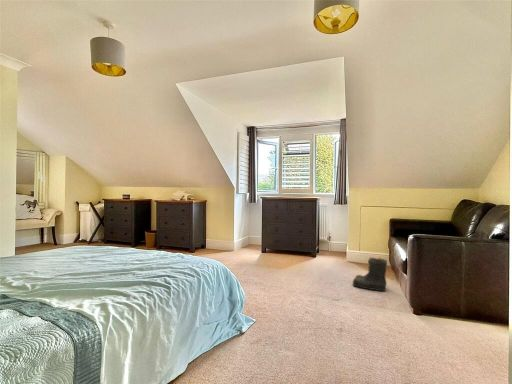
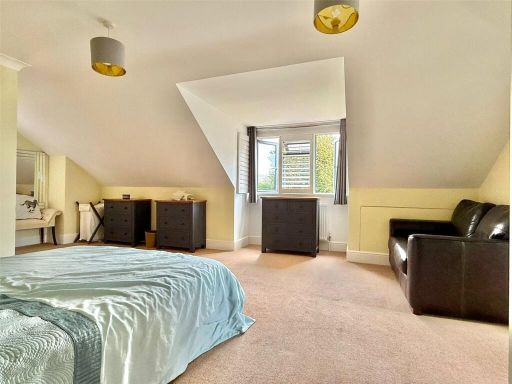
- boots (369, 272)
